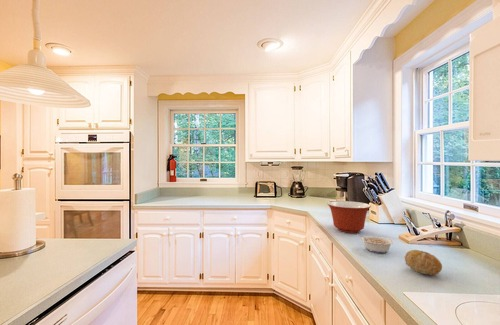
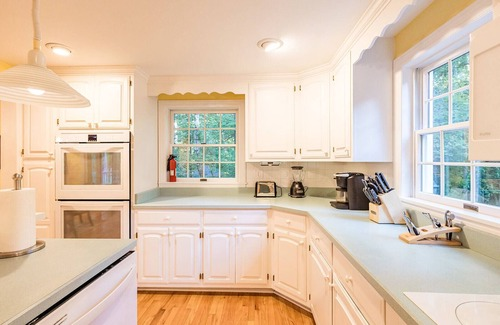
- mixing bowl (348, 217)
- legume (375, 243)
- fruit (422, 261)
